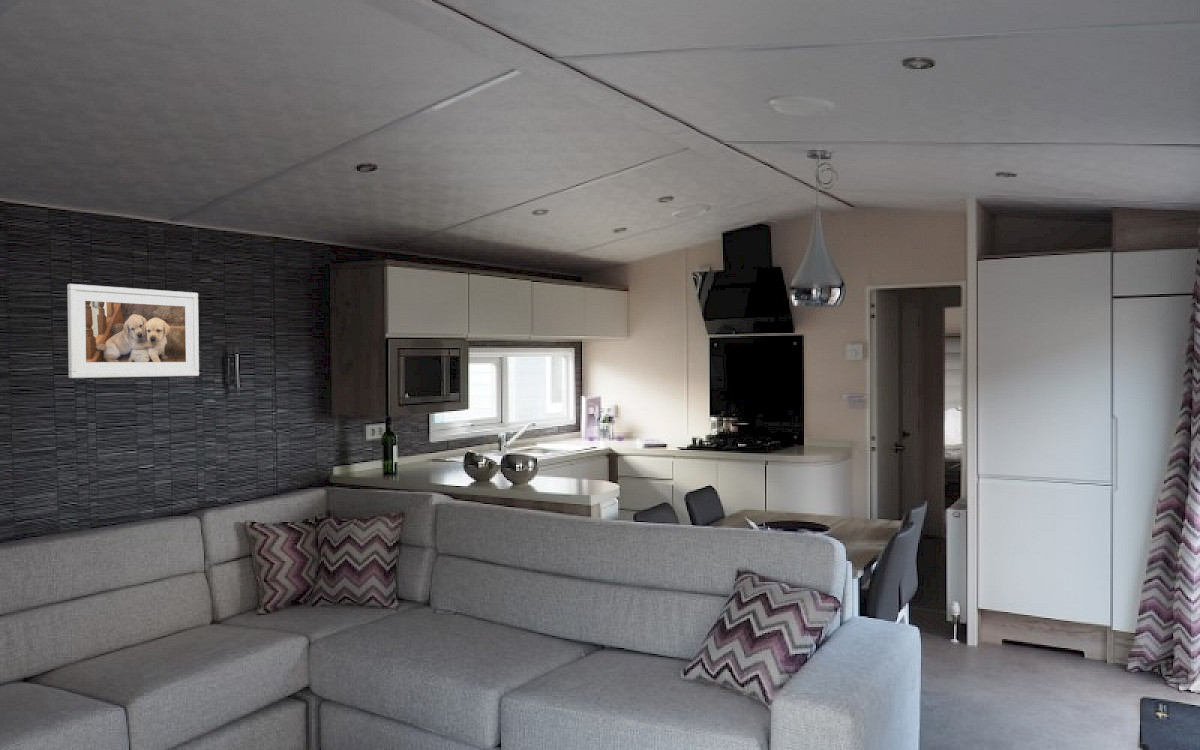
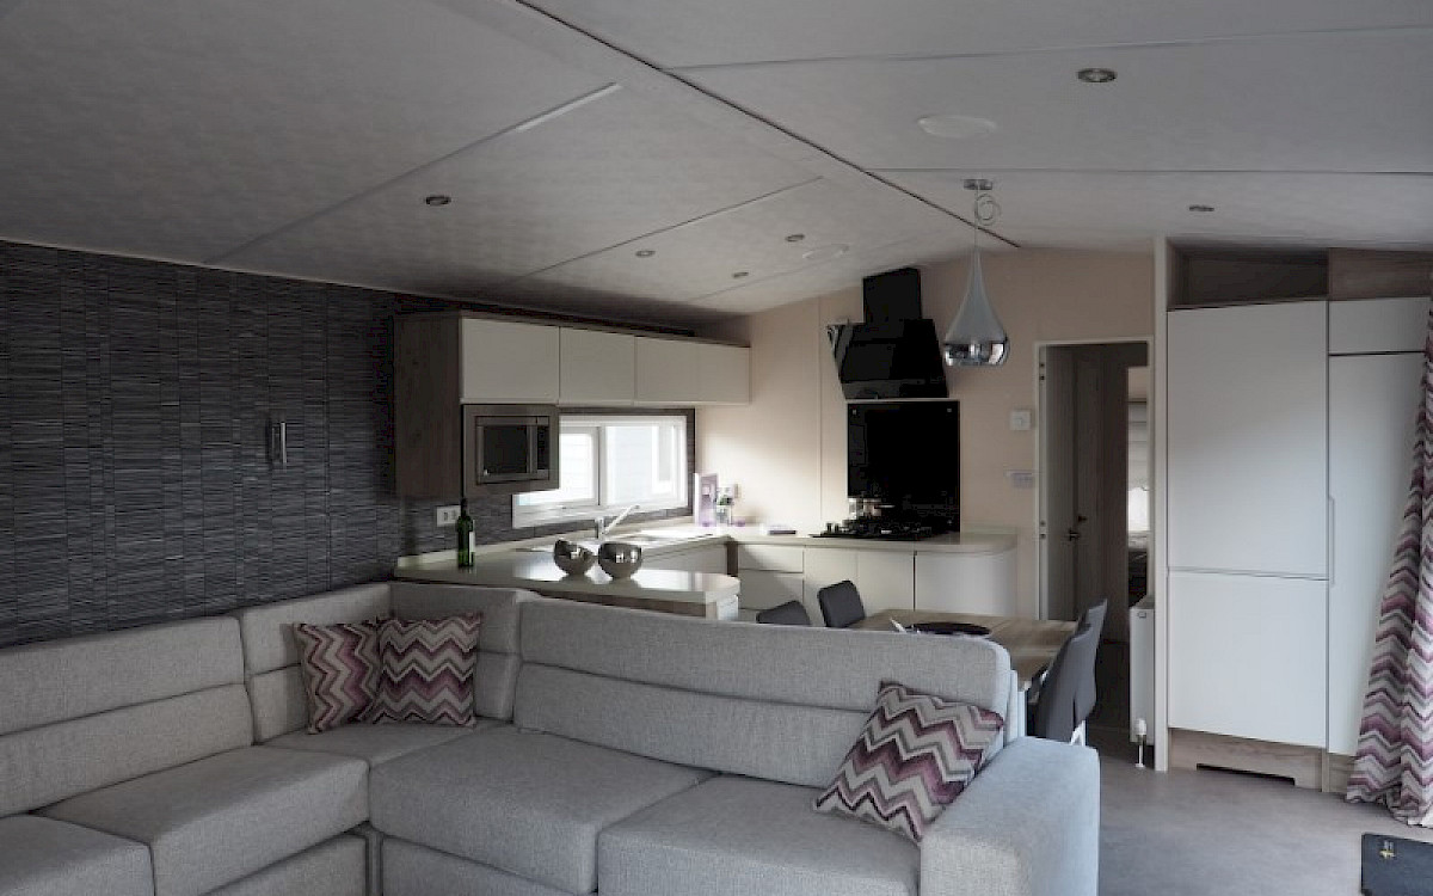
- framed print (137, 332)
